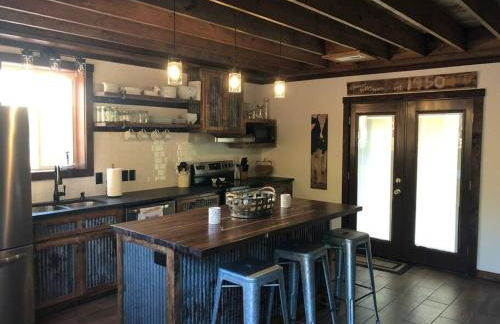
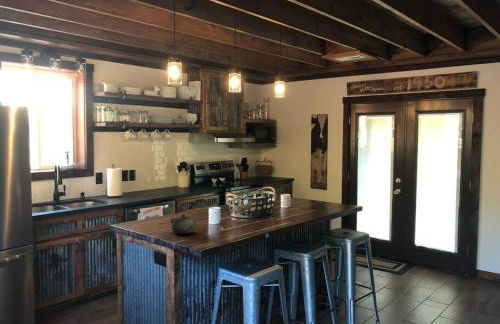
+ teapot (184, 223)
